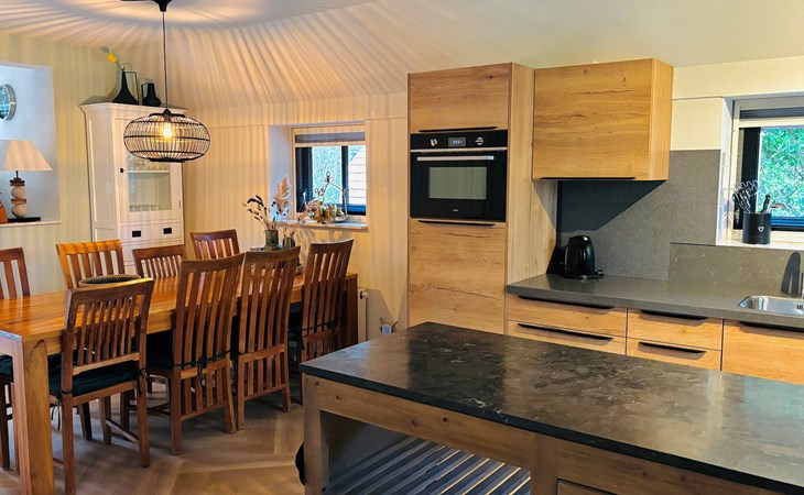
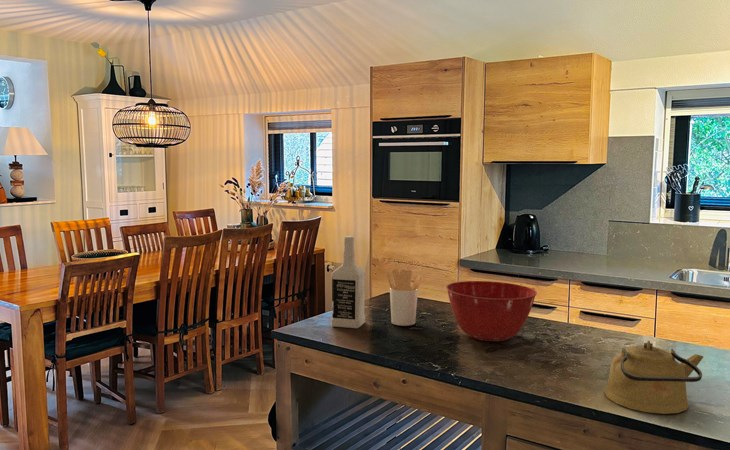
+ vodka (348, 280)
+ mixing bowl (490, 312)
+ utensil holder (402, 295)
+ kettle (656, 370)
